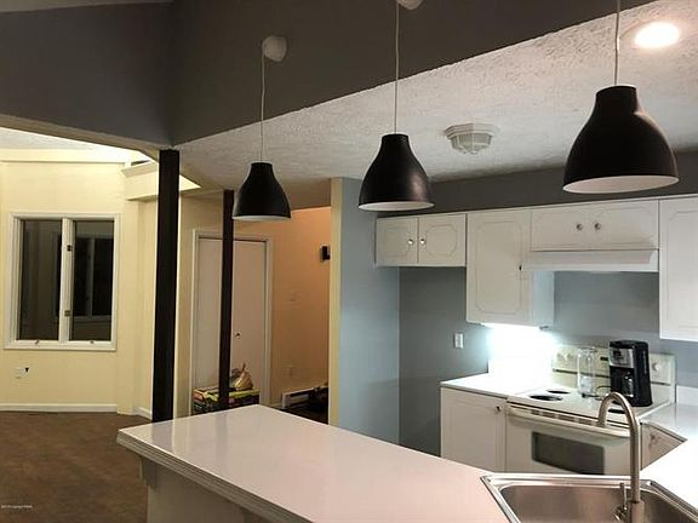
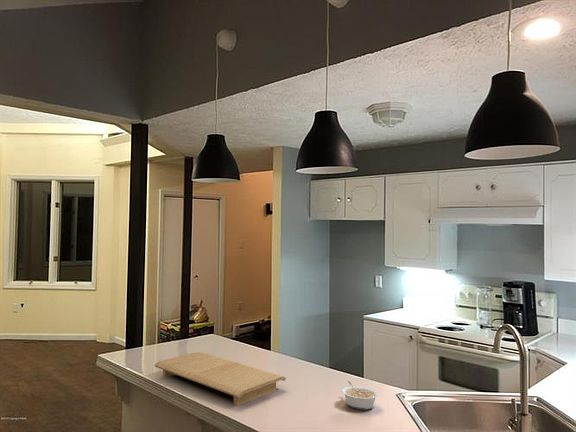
+ legume (358, 396)
+ cutting board (217, 375)
